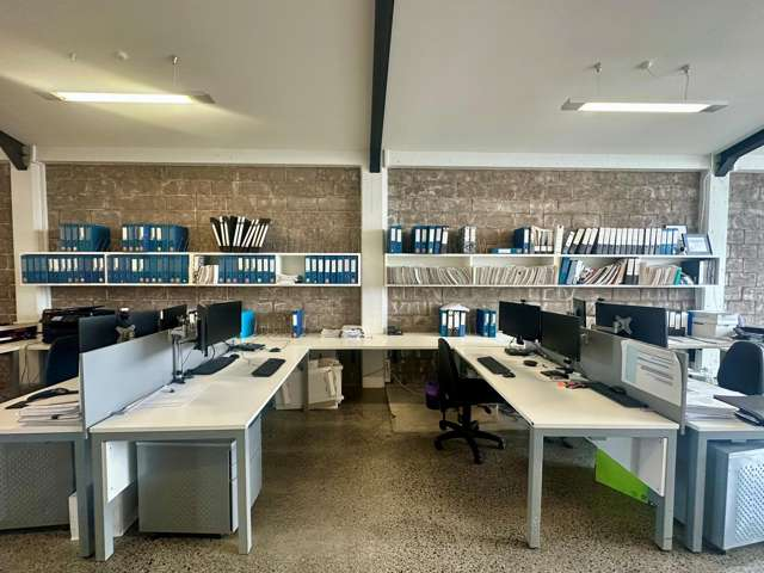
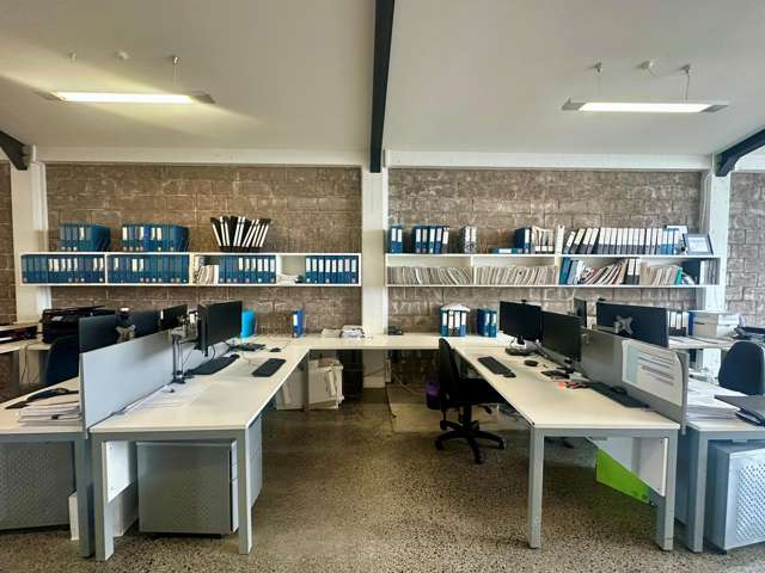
+ waste bin (353, 378)
